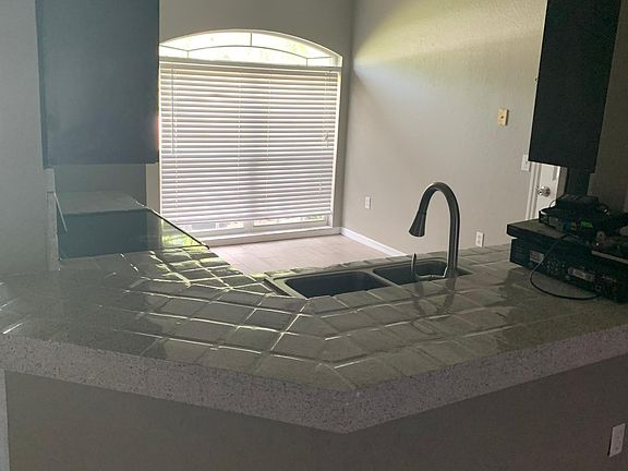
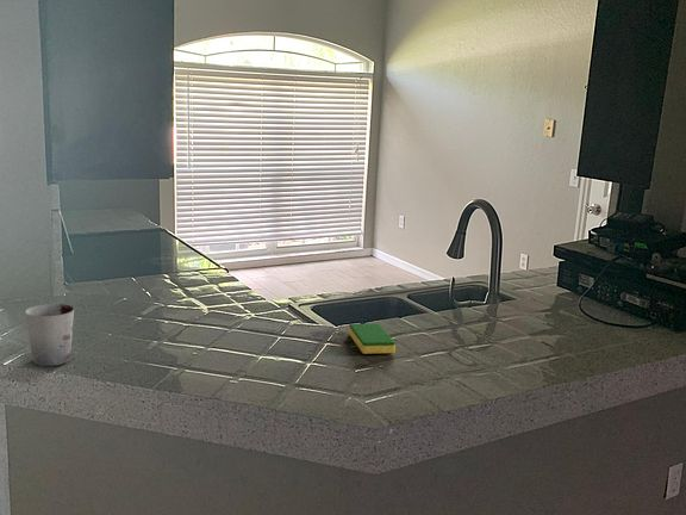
+ dish sponge (370, 337)
+ cup (54, 331)
